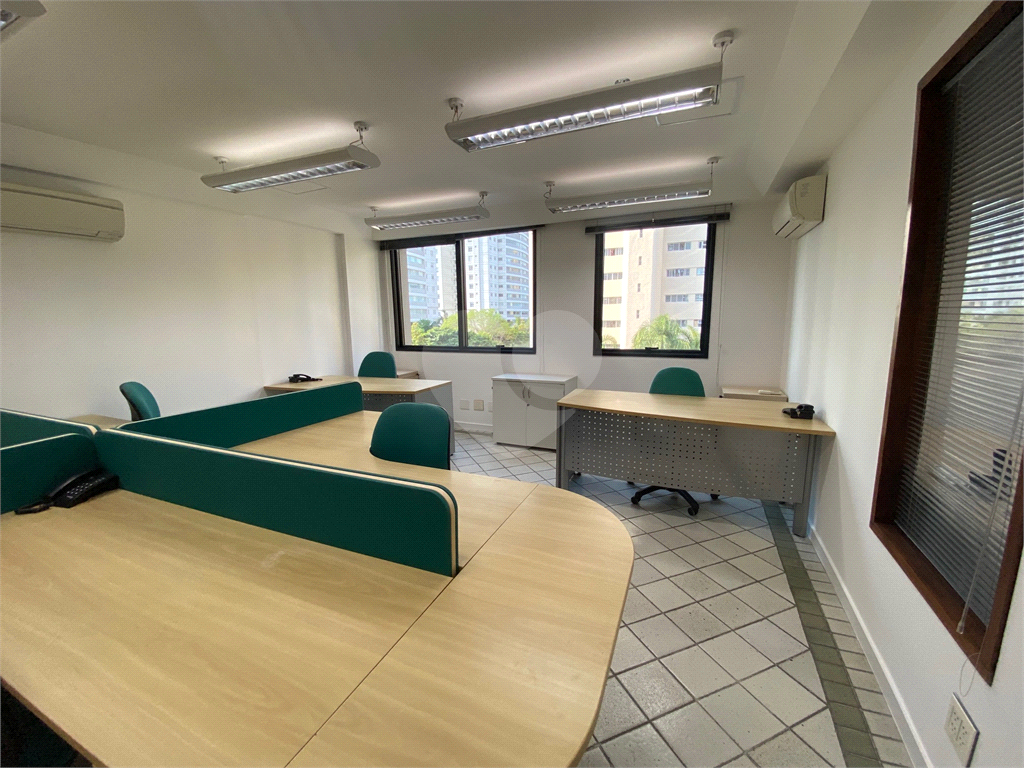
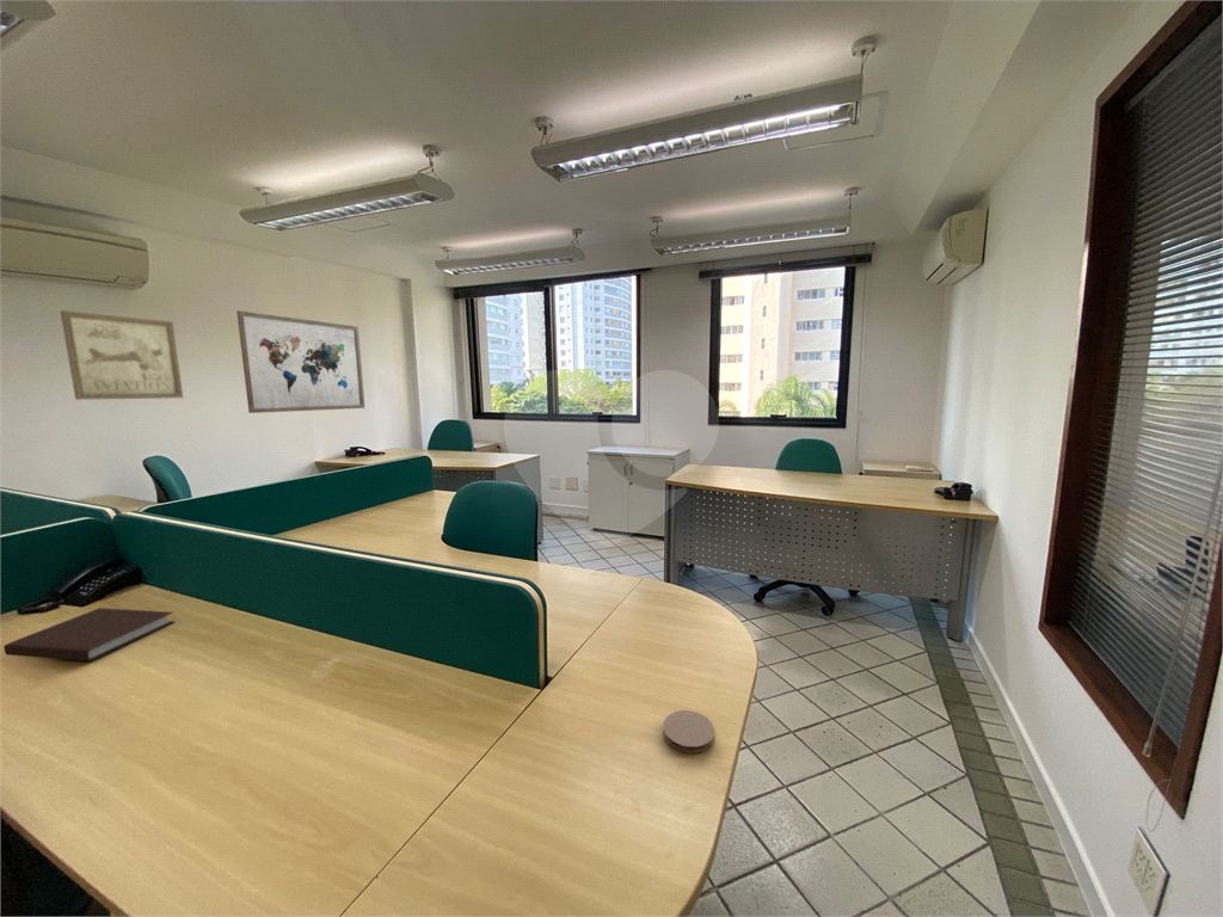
+ coaster (688, 730)
+ wall art (127, 358)
+ wall art (308, 365)
+ notebook (94, 632)
